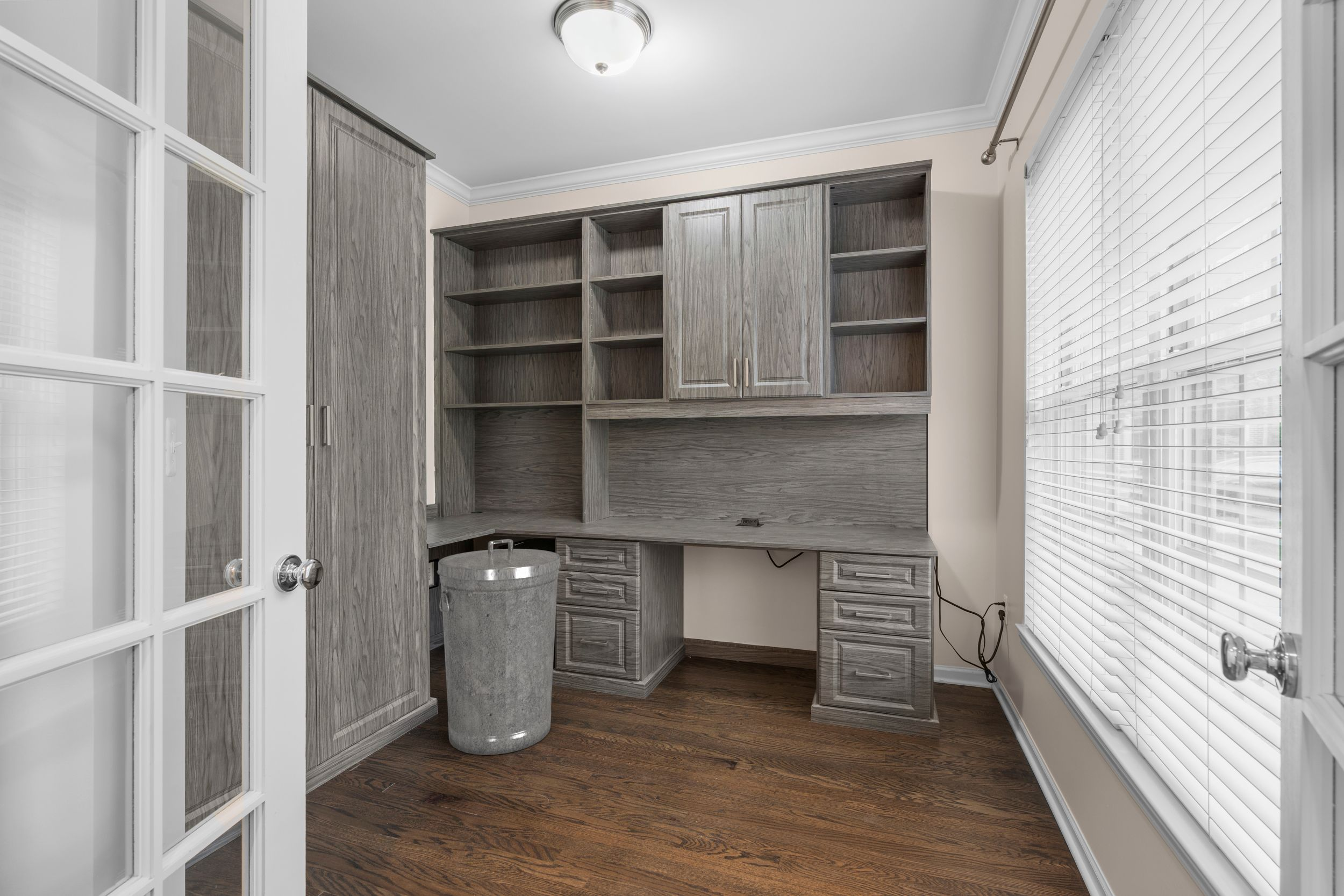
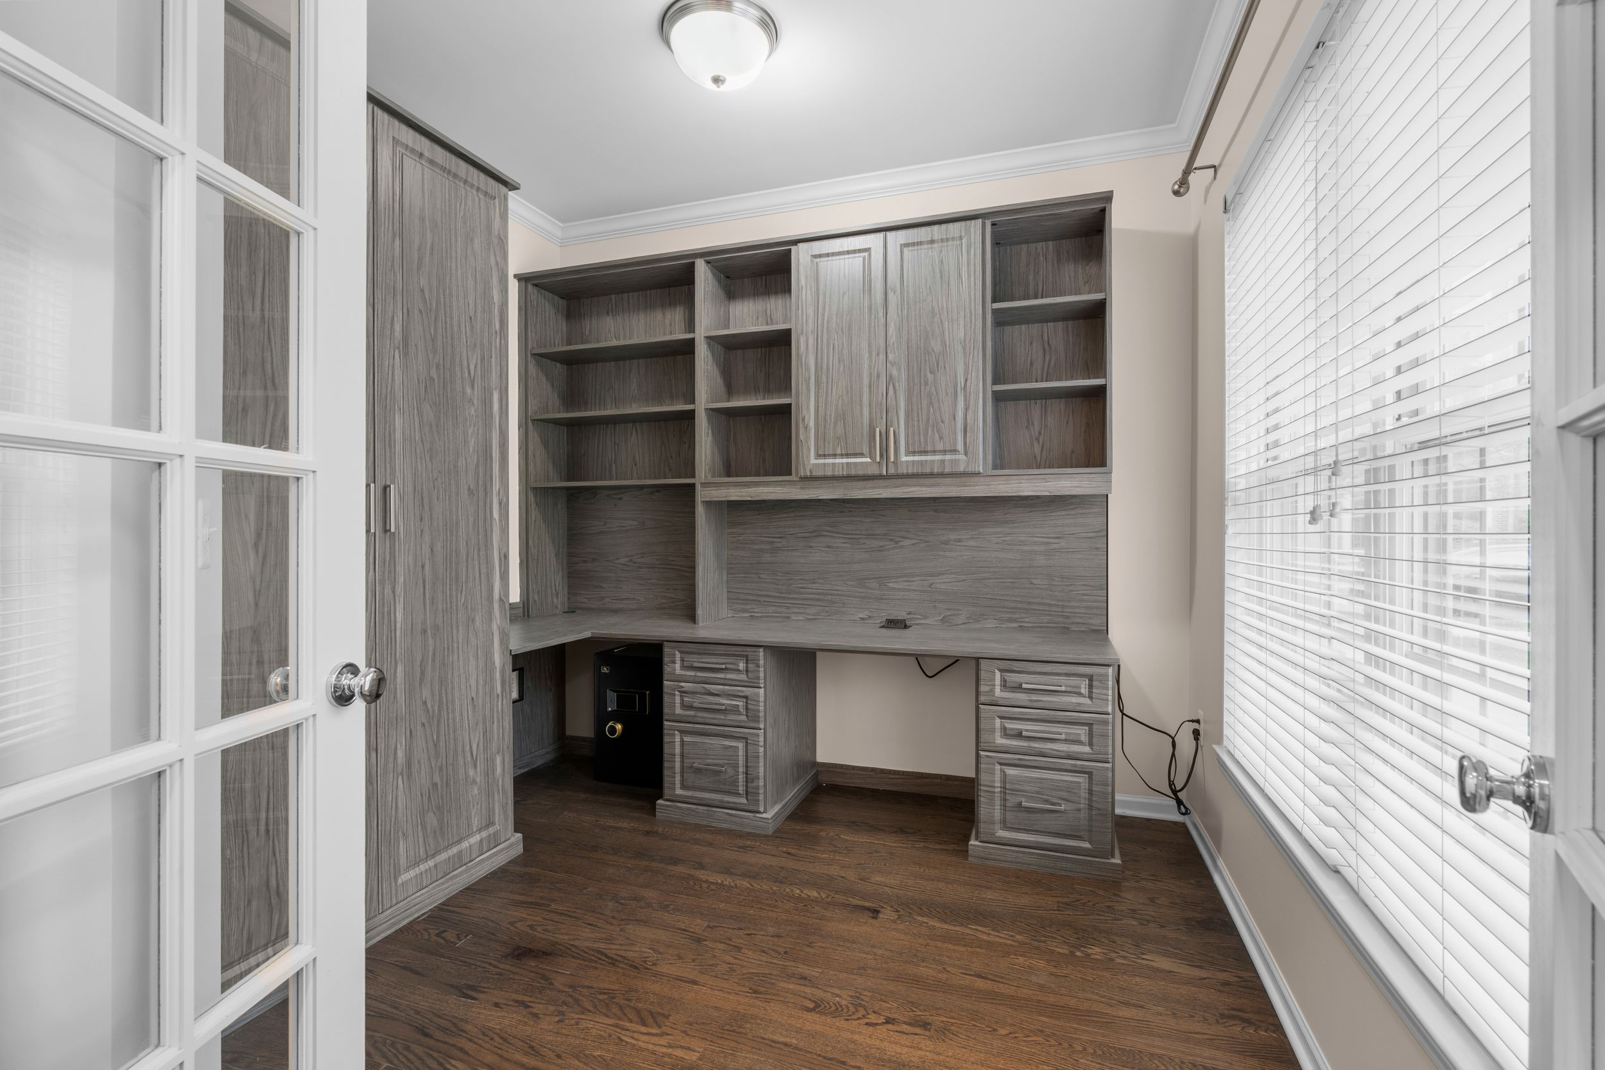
- trash can (501, 635)
